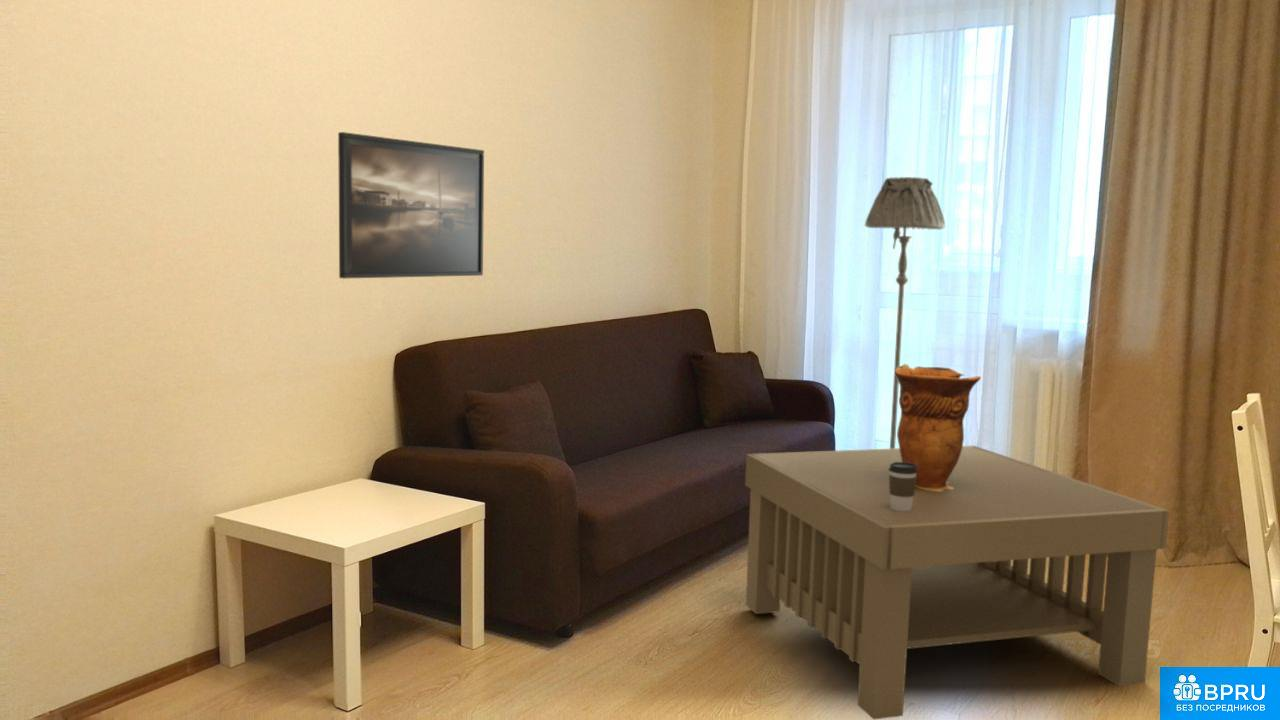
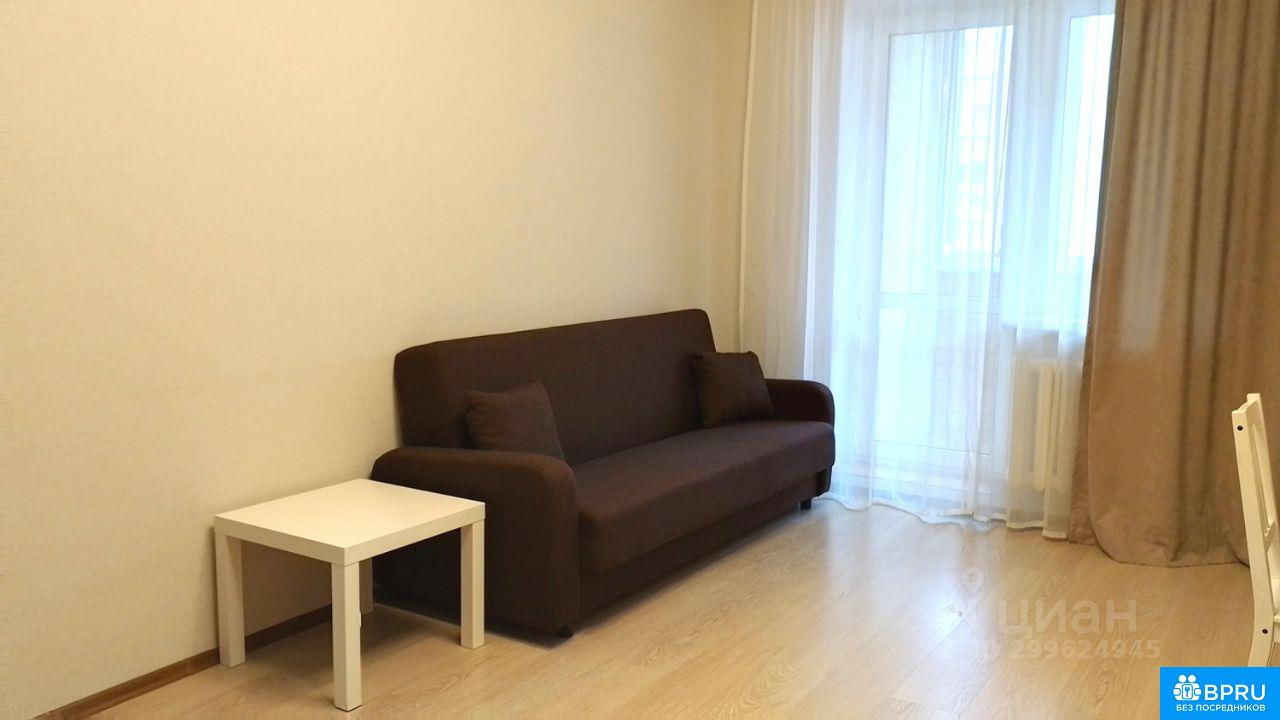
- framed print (416, 209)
- floor lamp (897, 352)
- coffee cup (902, 485)
- decorative vase (932, 426)
- coffee table (932, 561)
